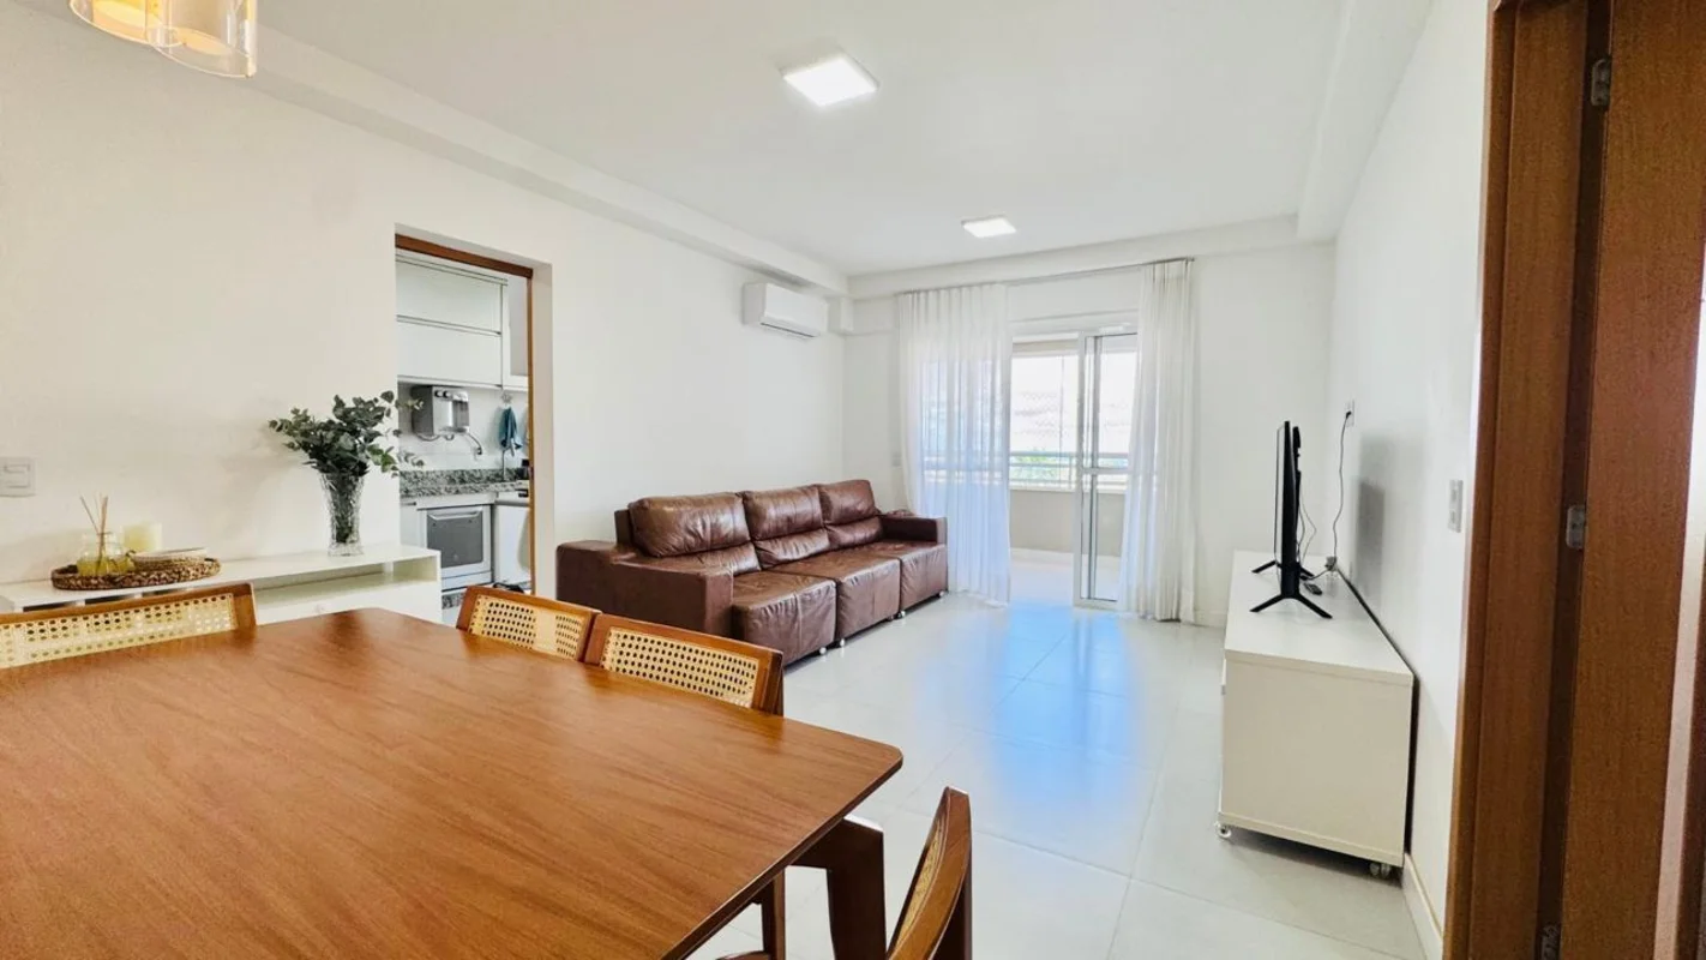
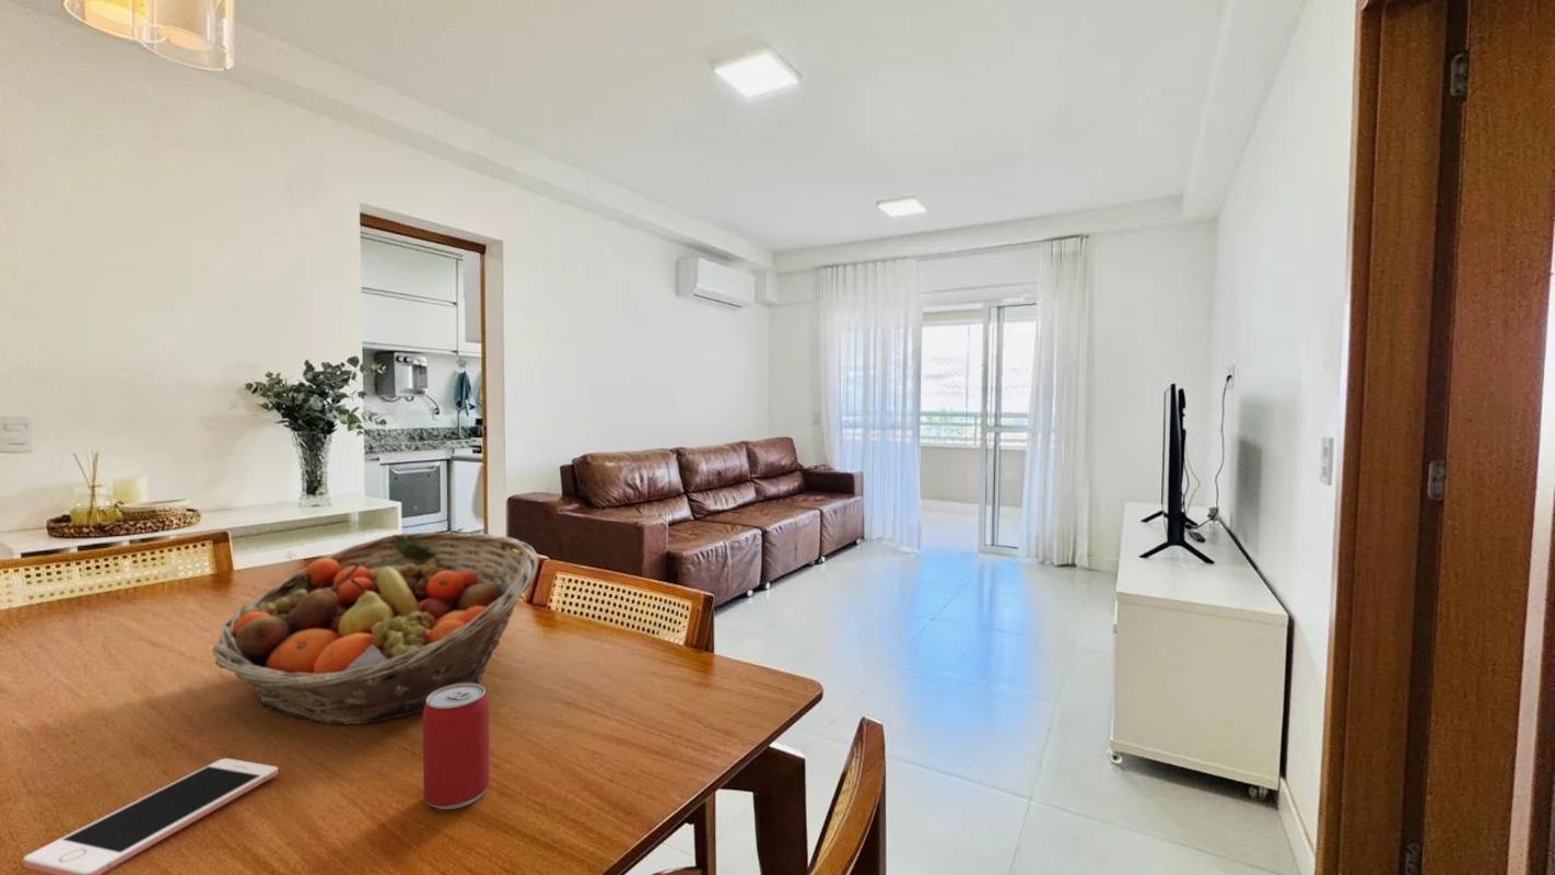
+ cell phone (165, 810)
+ beer can (456, 744)
+ fruit basket (389, 615)
